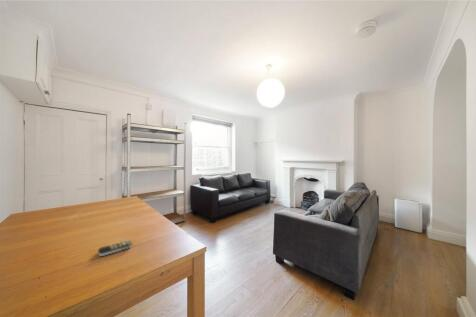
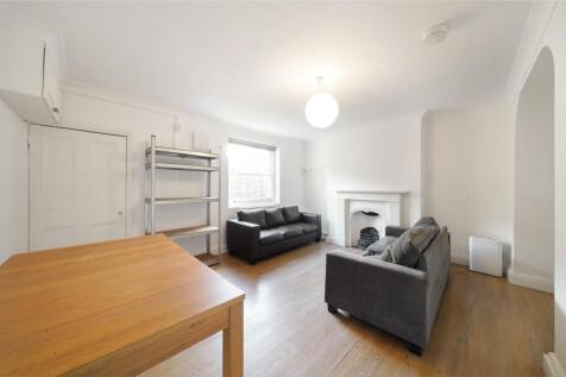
- remote control (115, 247)
